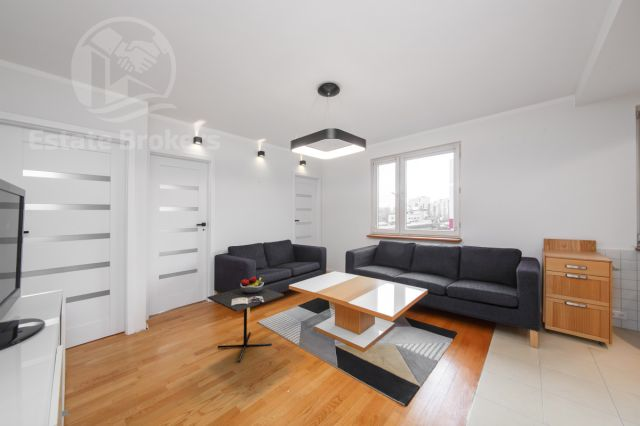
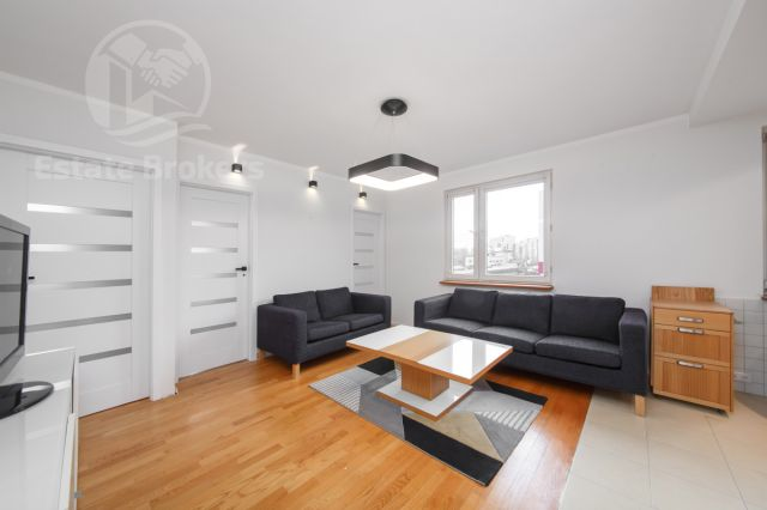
- kitchen table (246, 314)
